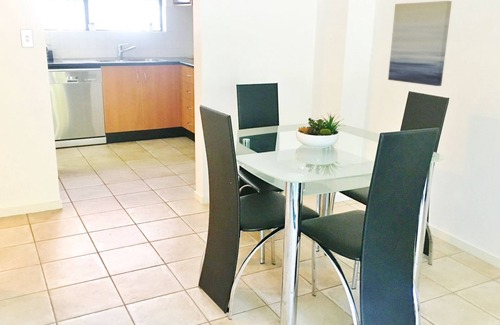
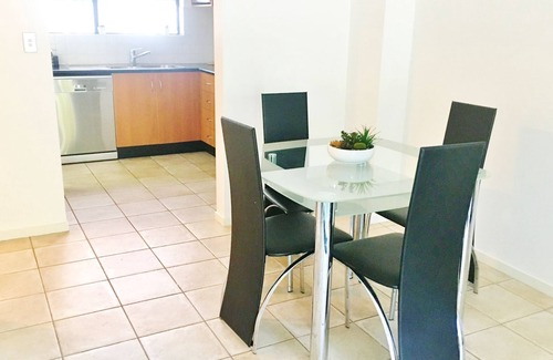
- wall art (417, 43)
